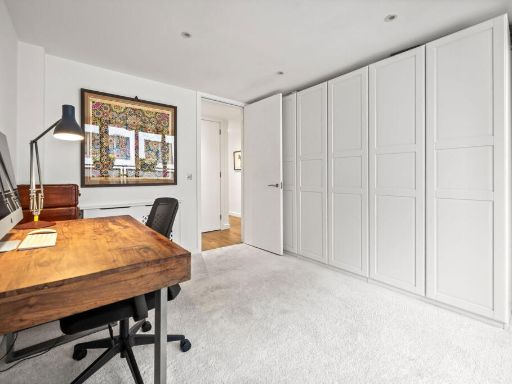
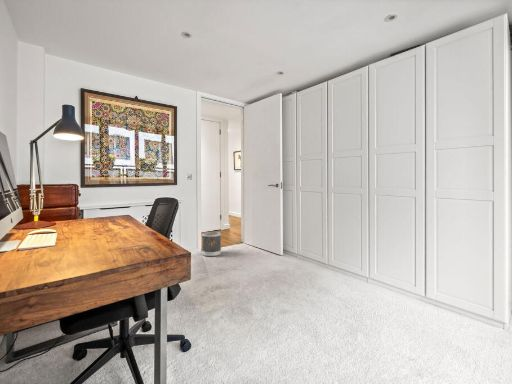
+ wastebasket (211, 243)
